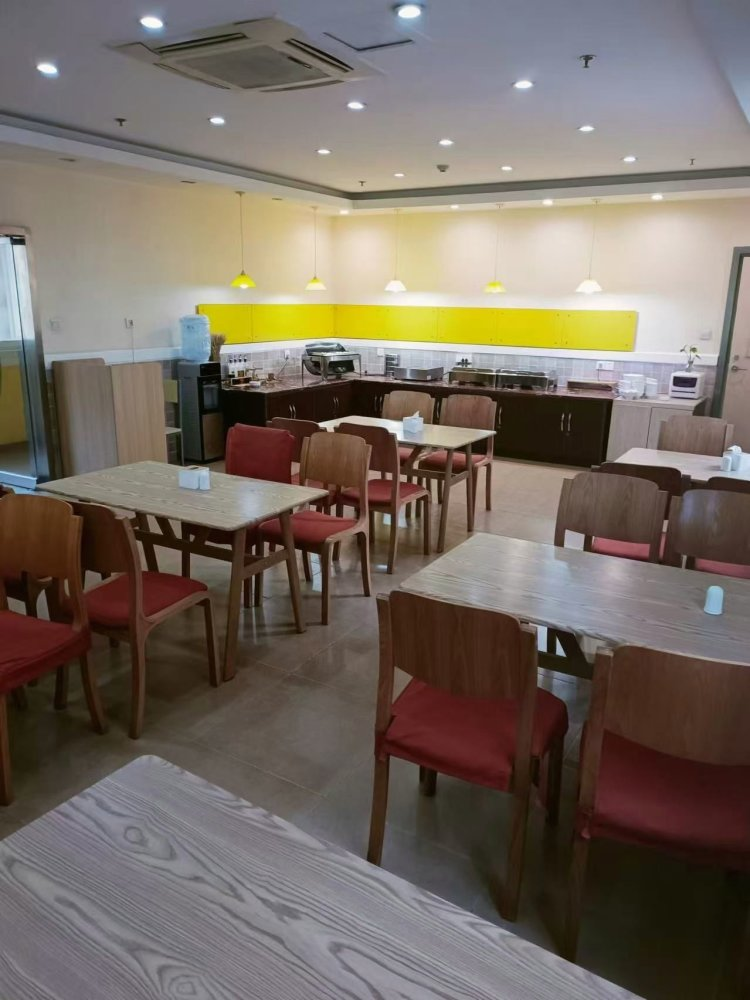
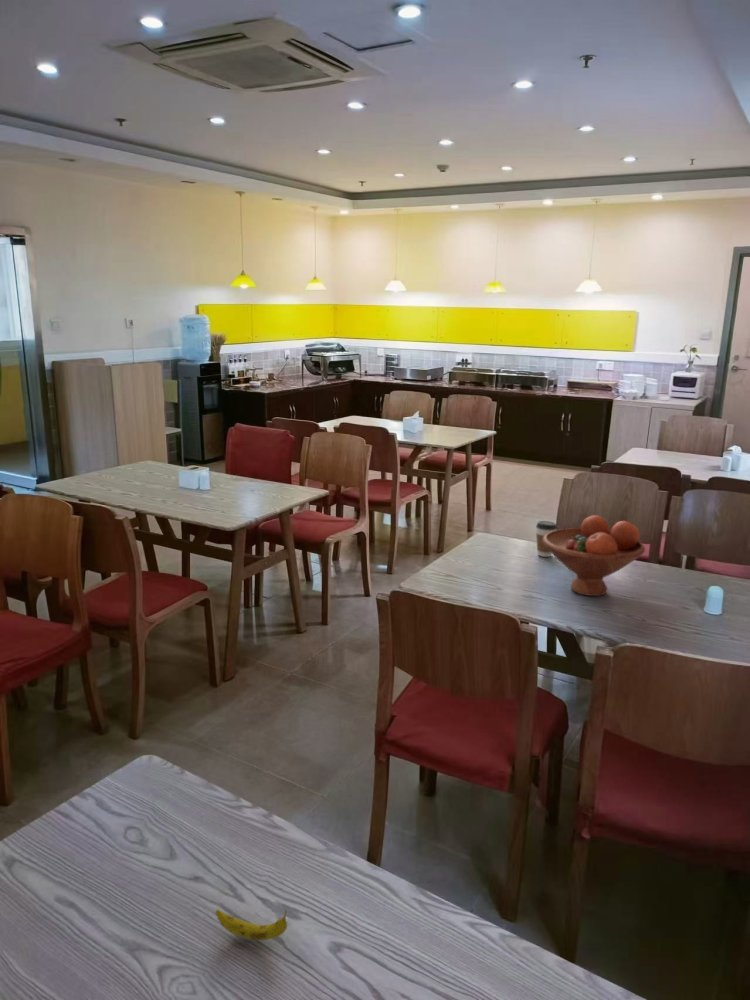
+ coffee cup (542, 538)
+ fruit bowl (591, 556)
+ fruit (251, 923)
